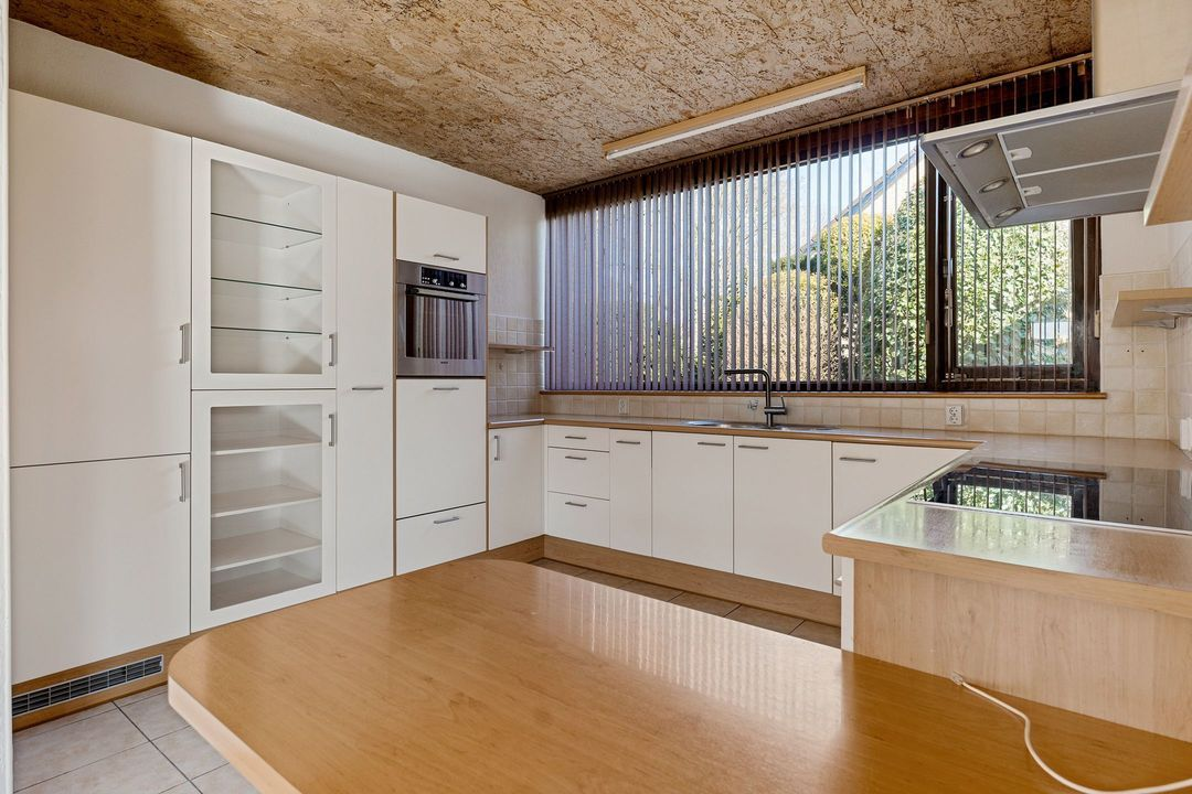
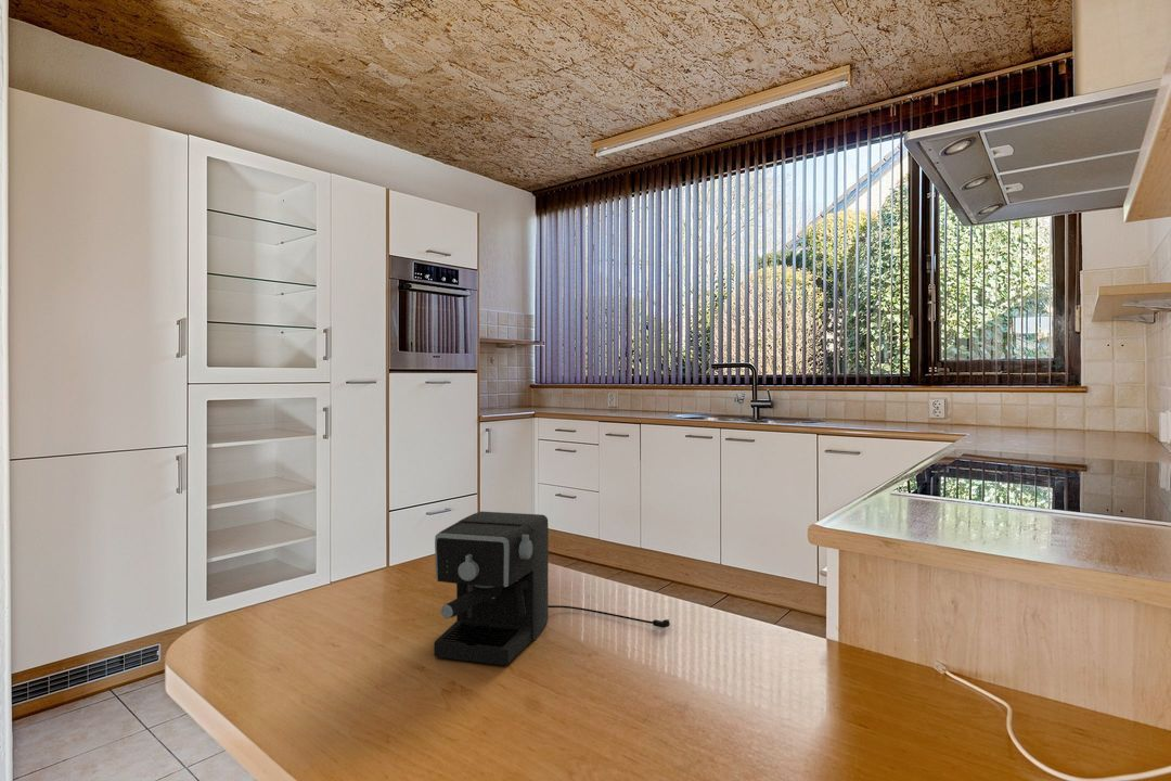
+ coffee maker (546, 582)
